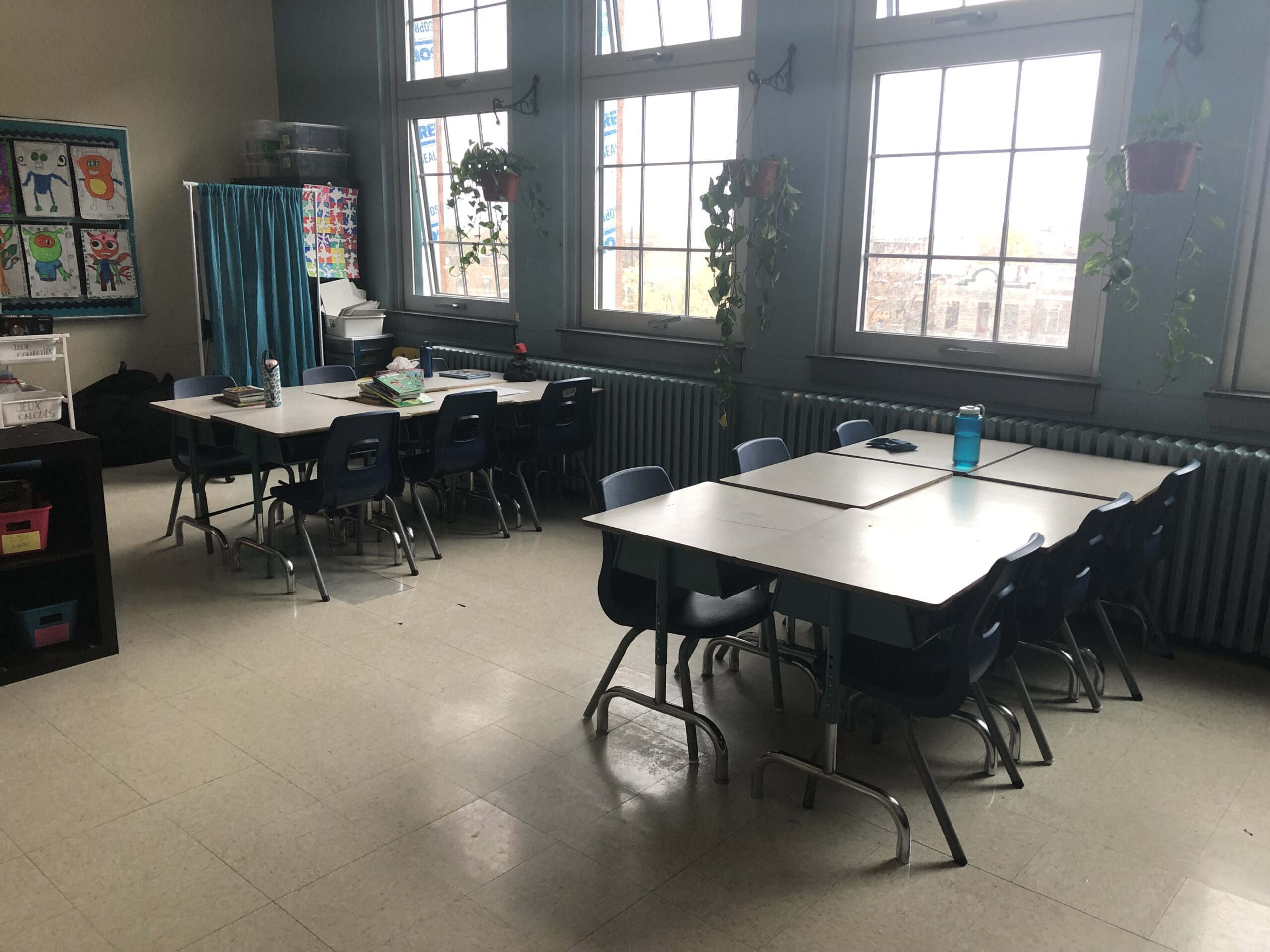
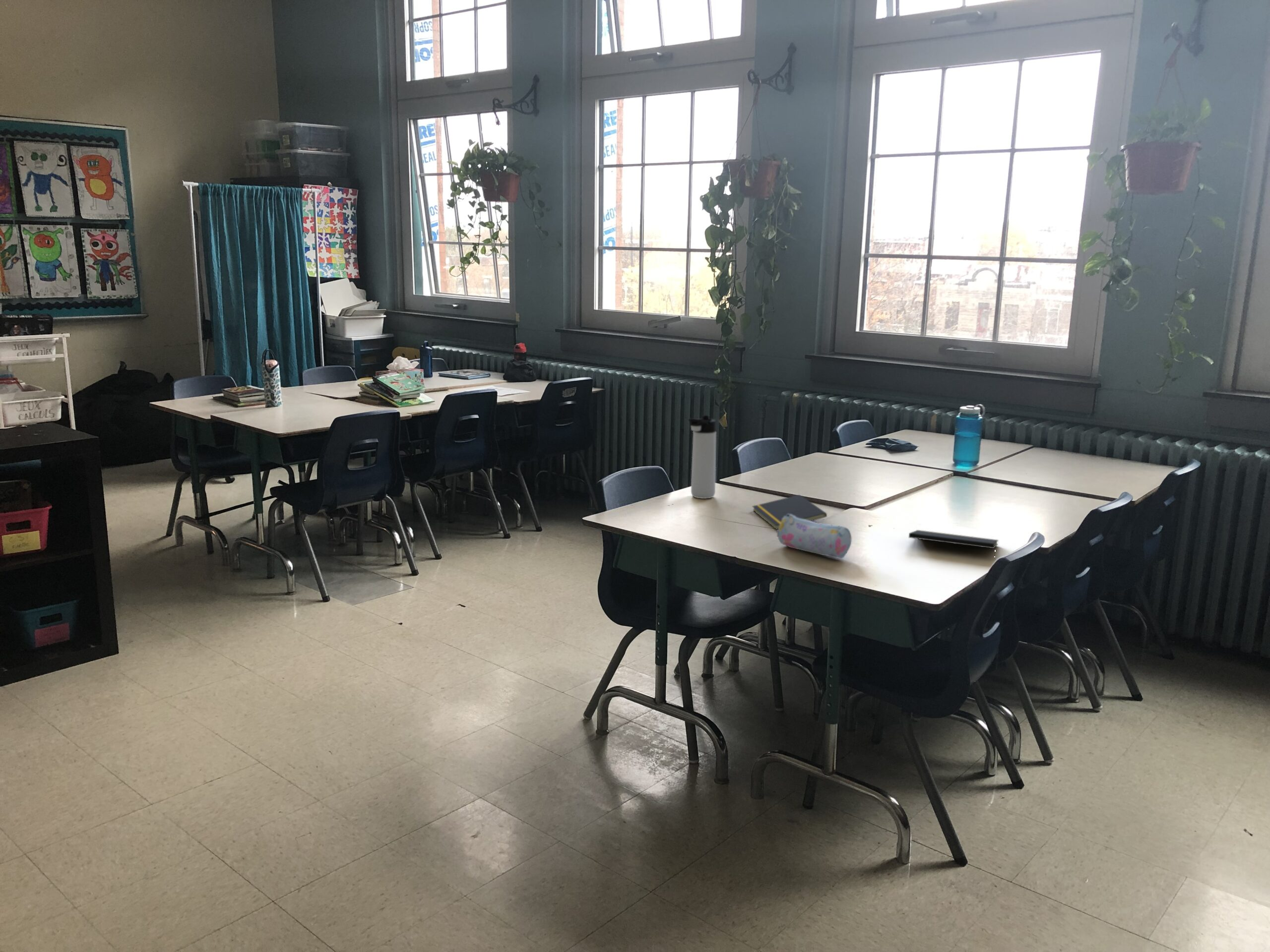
+ notepad (788, 511)
+ pencil case (814, 536)
+ notepad (953, 538)
+ thermos bottle (700, 457)
